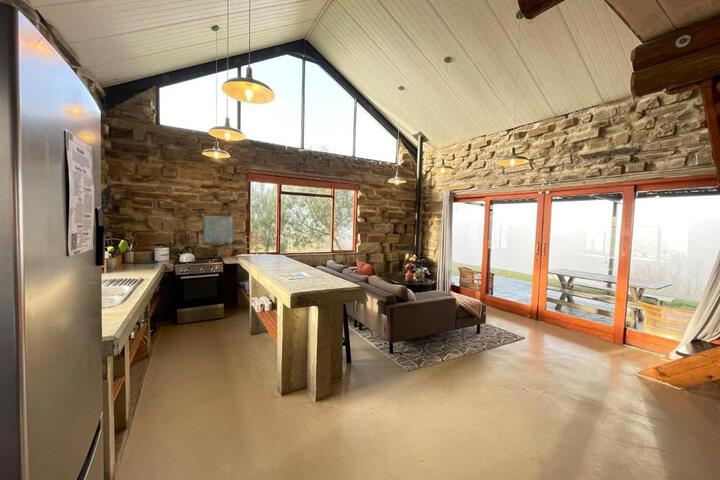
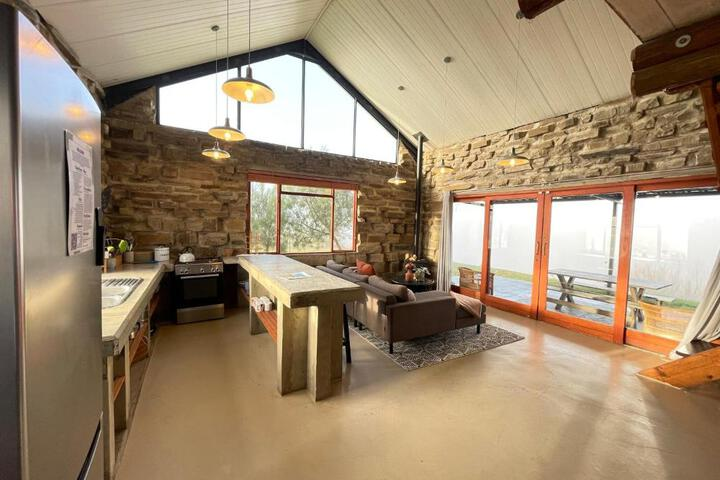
- wall art (218, 229)
